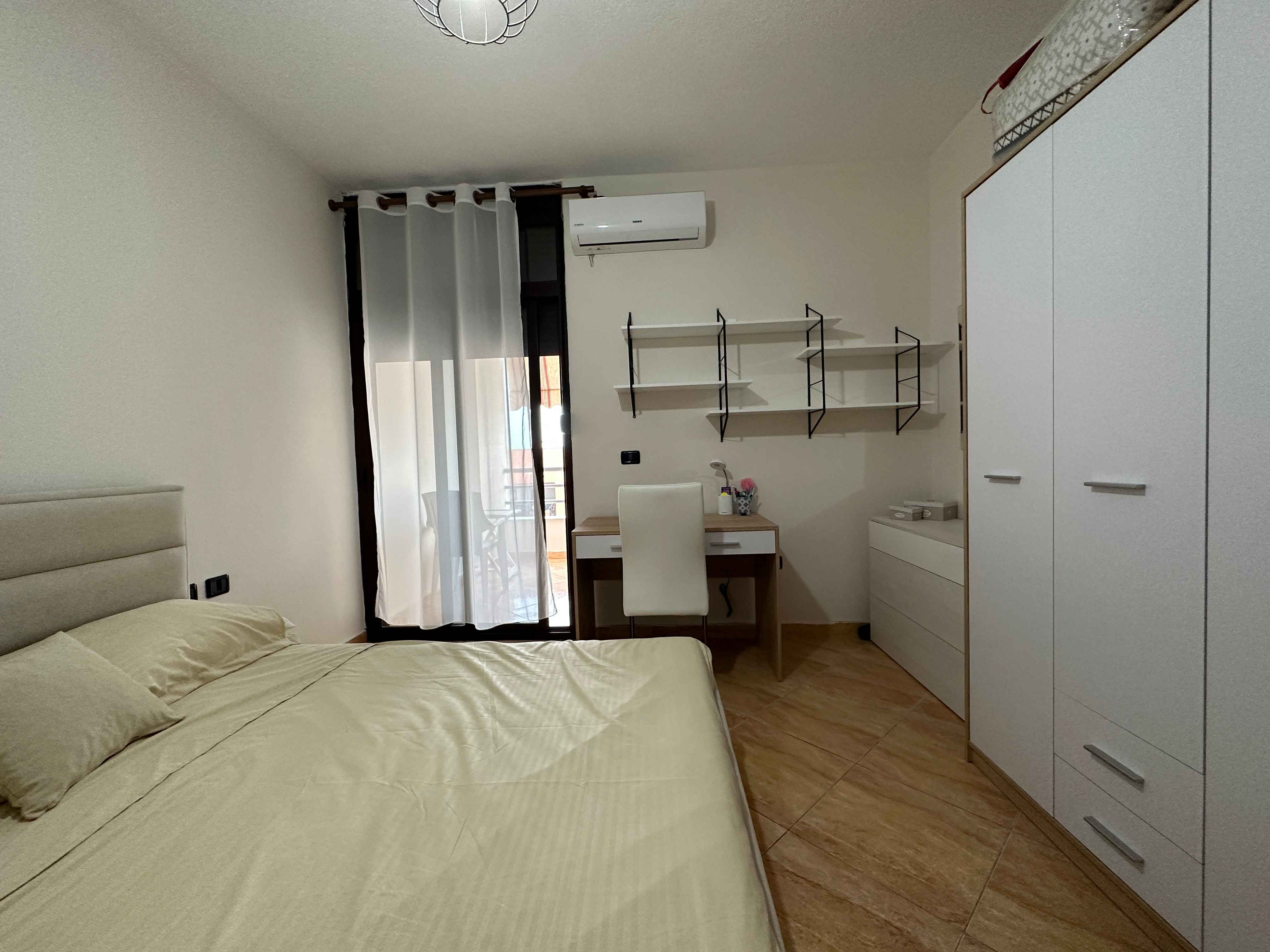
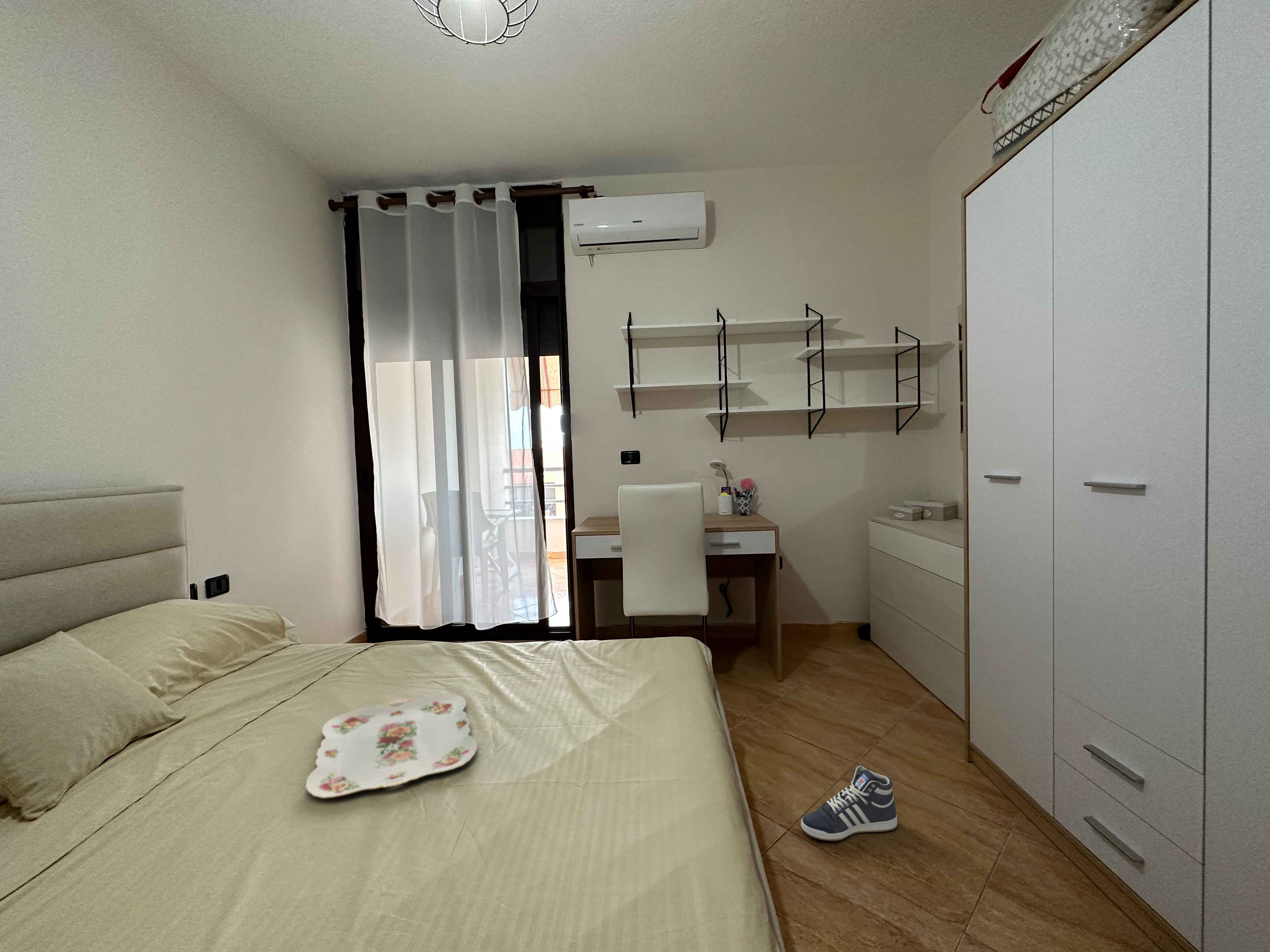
+ serving tray (397, 739)
+ sneaker (848, 801)
